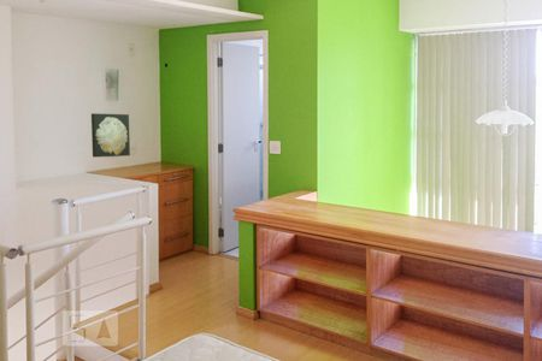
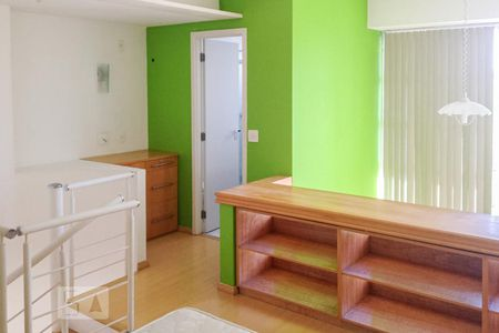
- wall art (111, 135)
